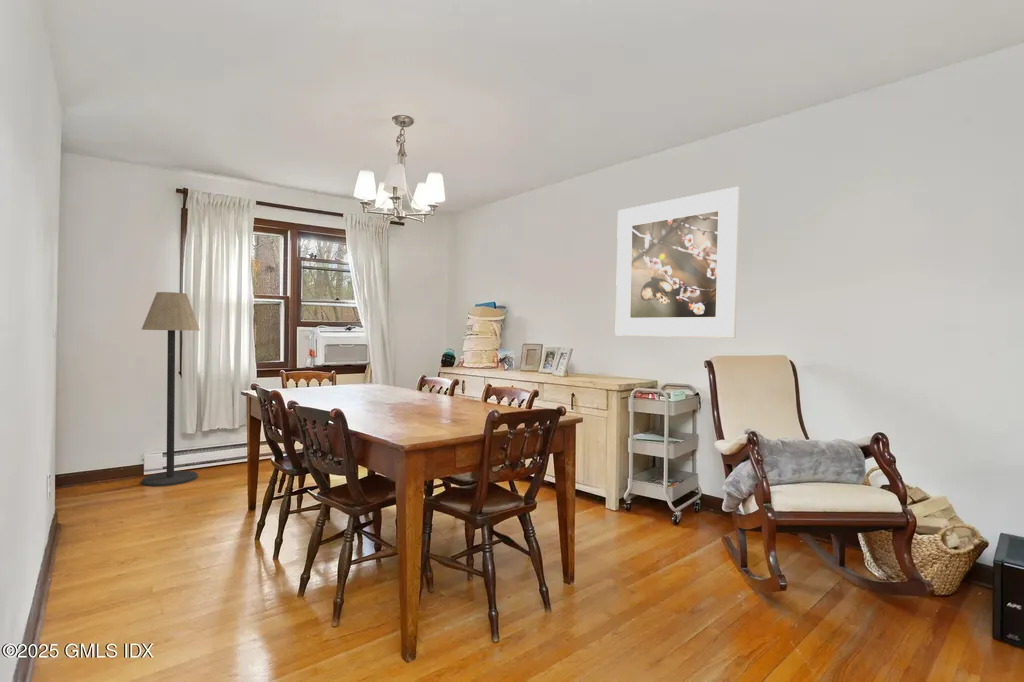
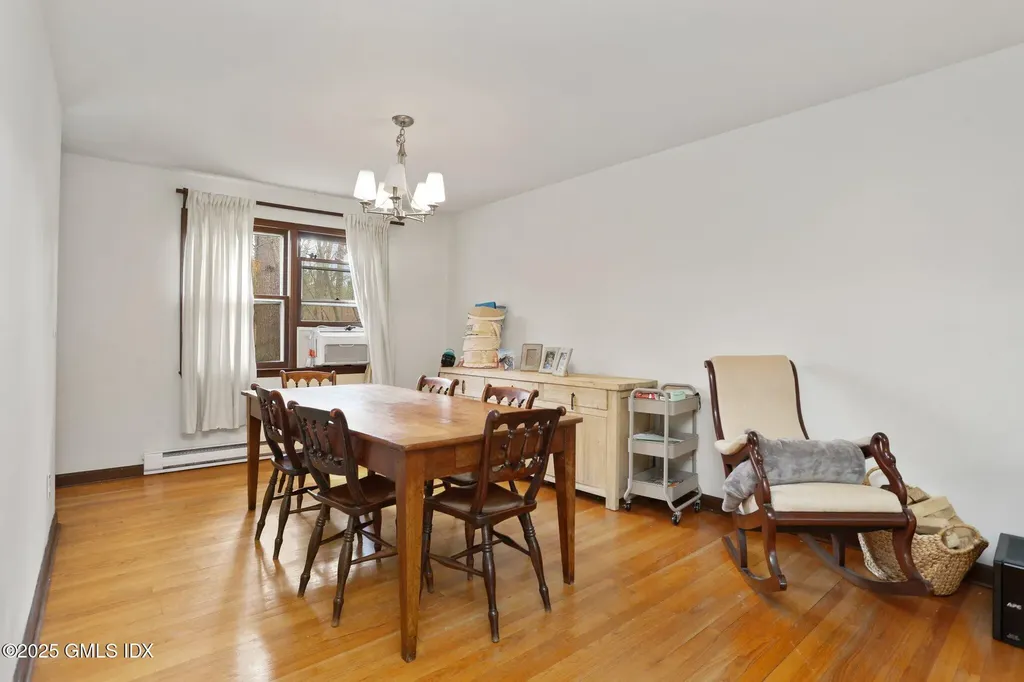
- floor lamp (171, 386)
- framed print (671, 268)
